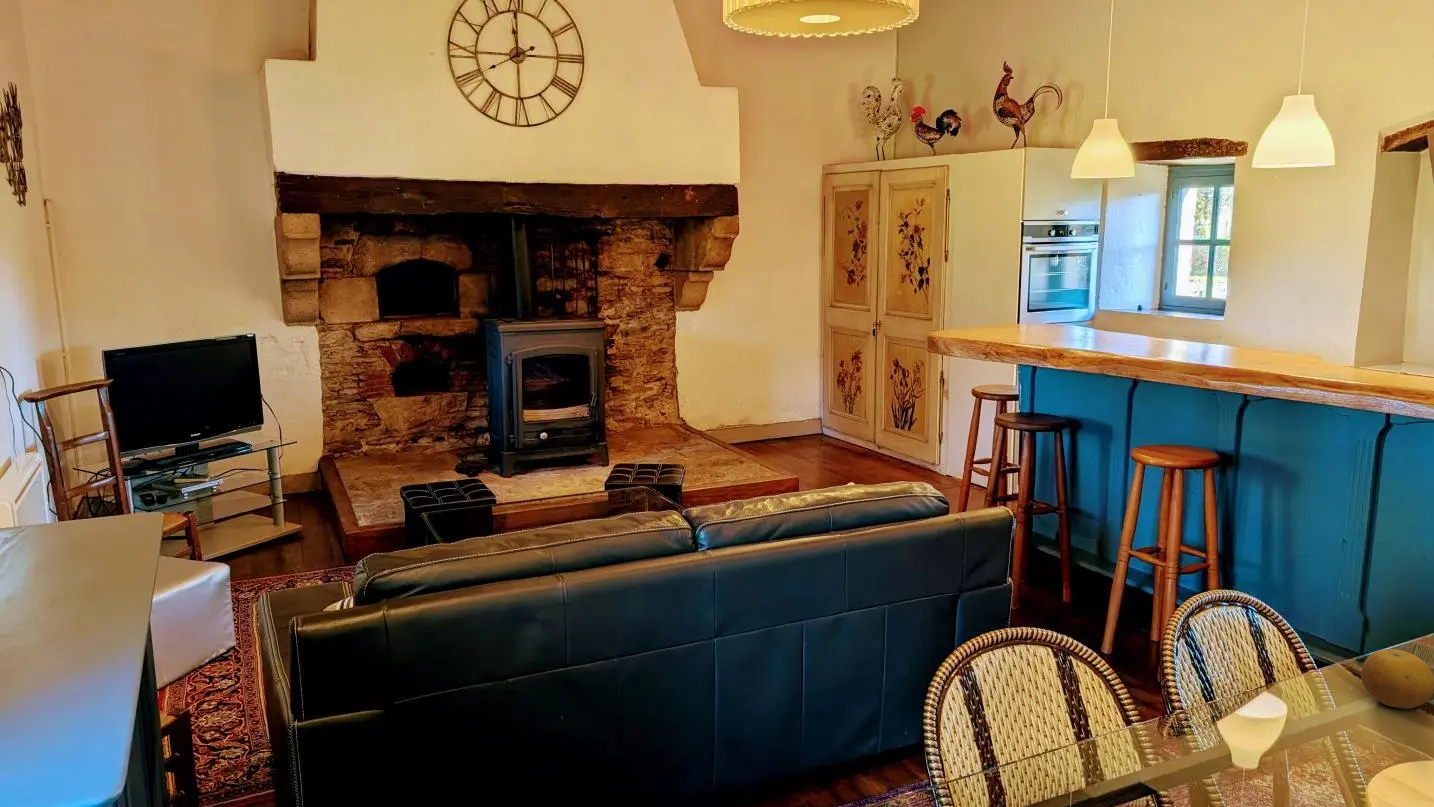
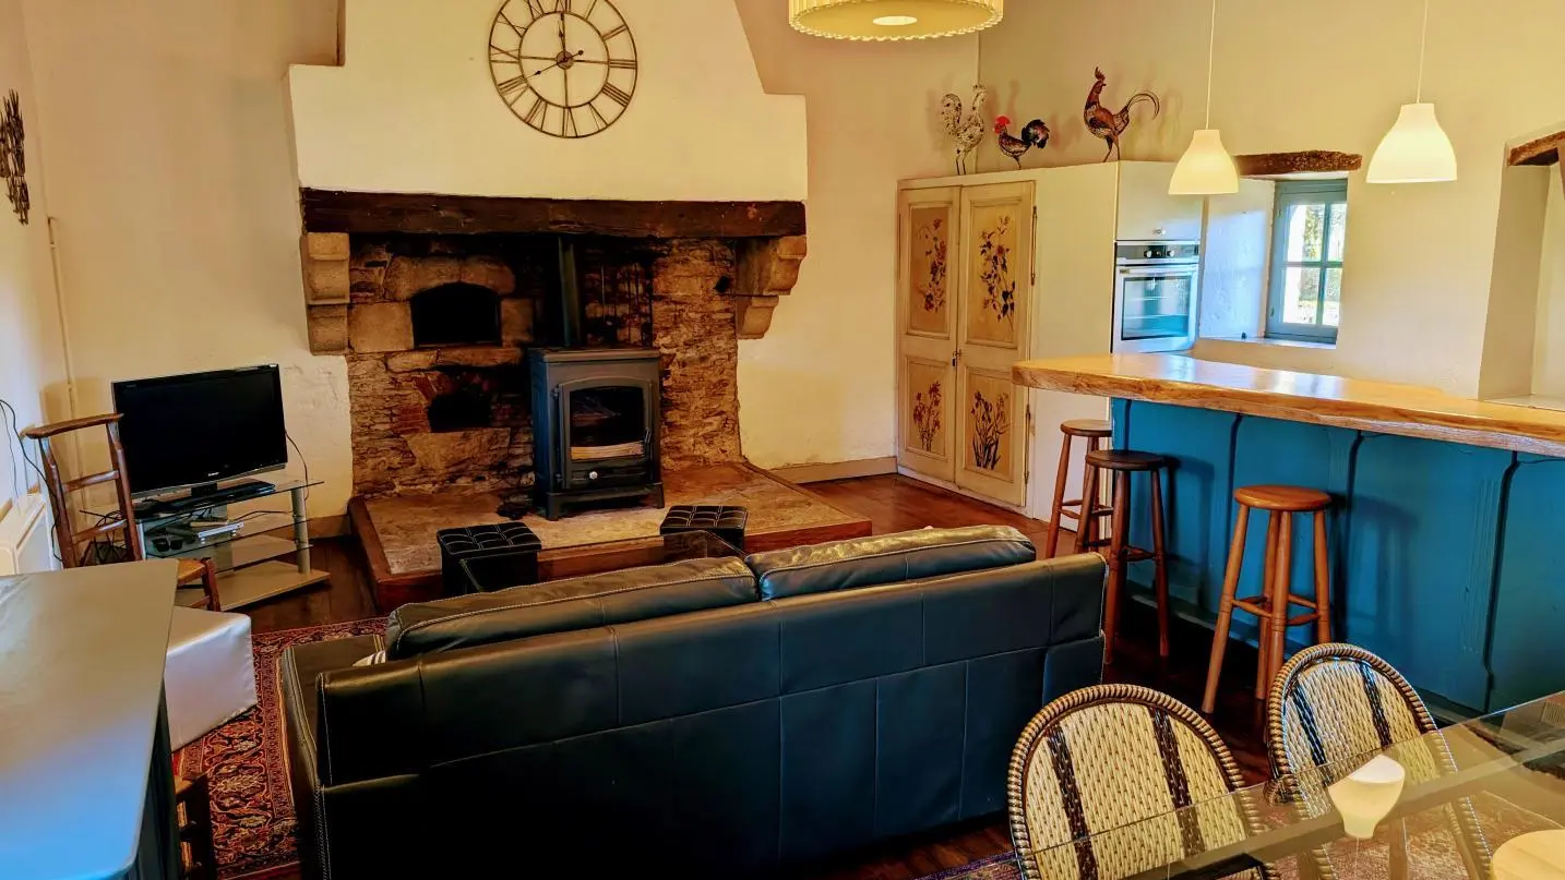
- fruit (1397, 678)
